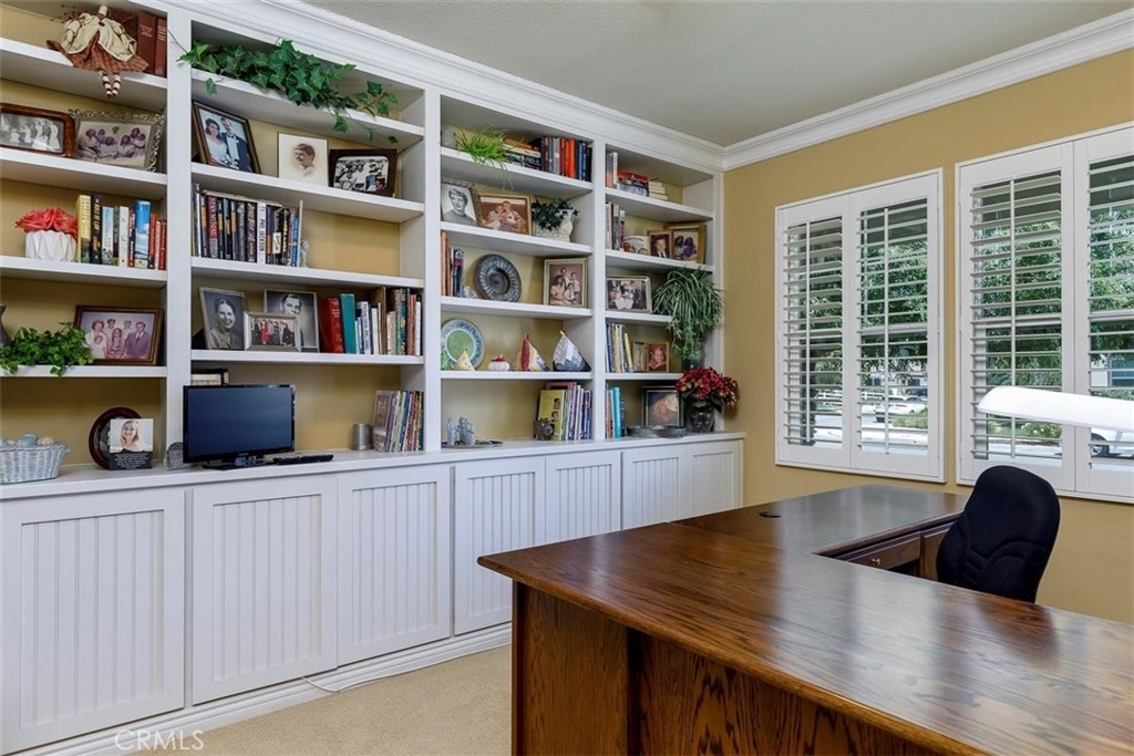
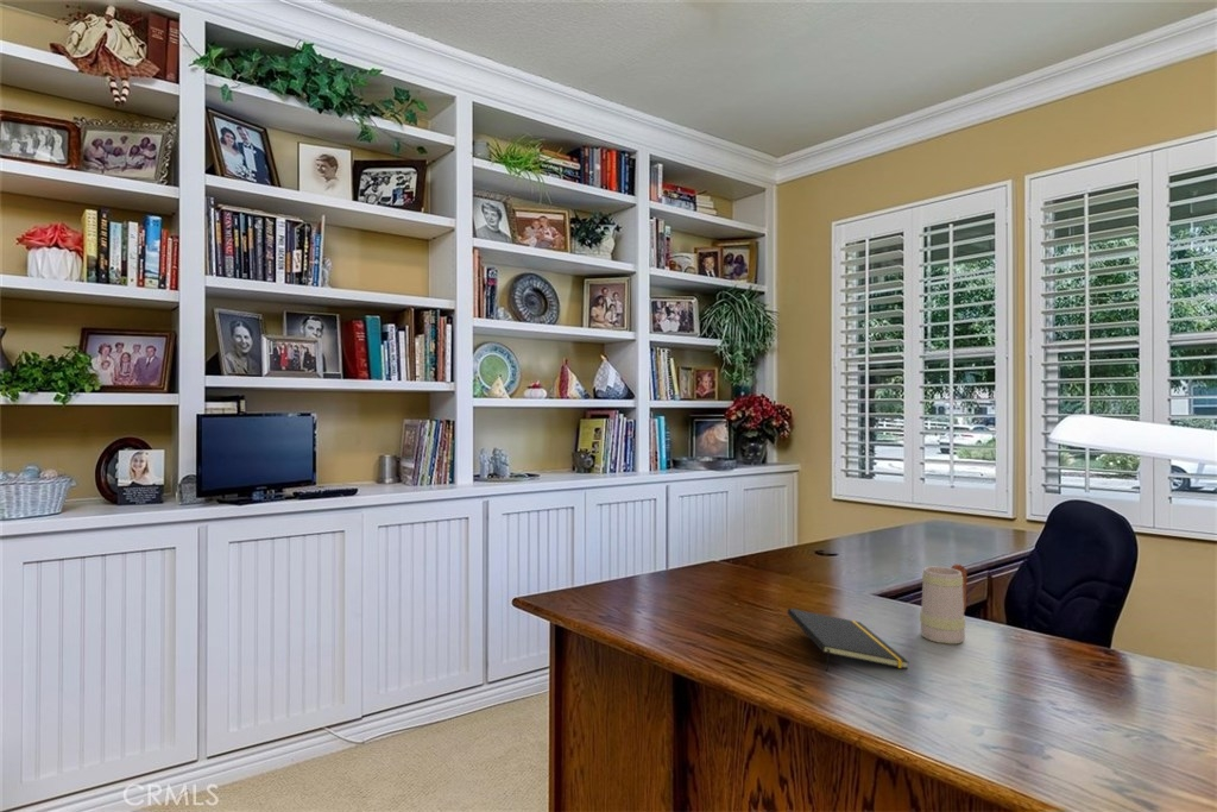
+ mug (947, 602)
+ notepad (843, 636)
